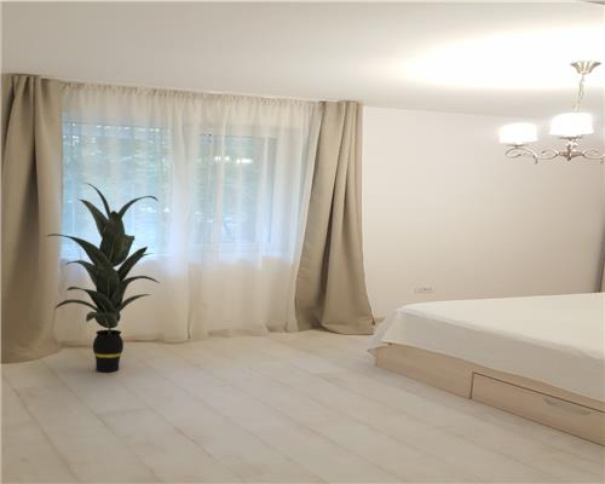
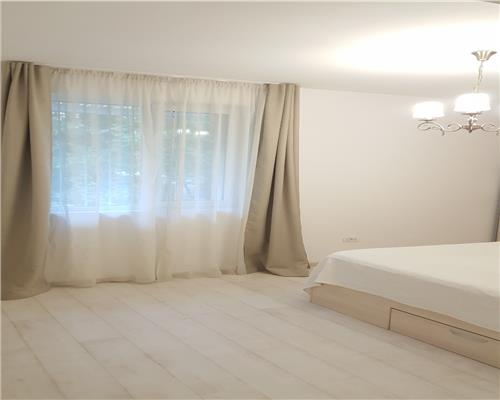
- indoor plant (103, 276)
